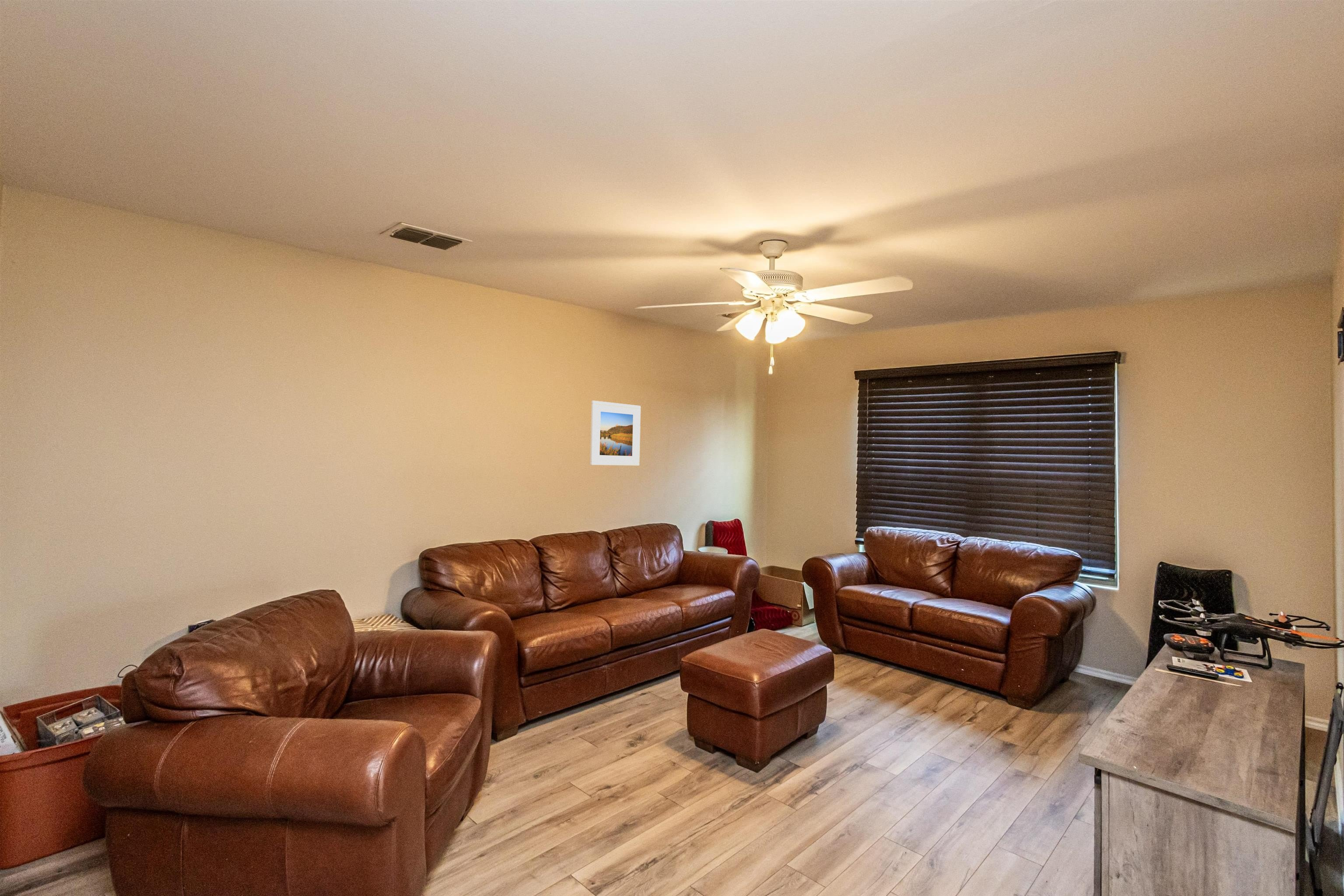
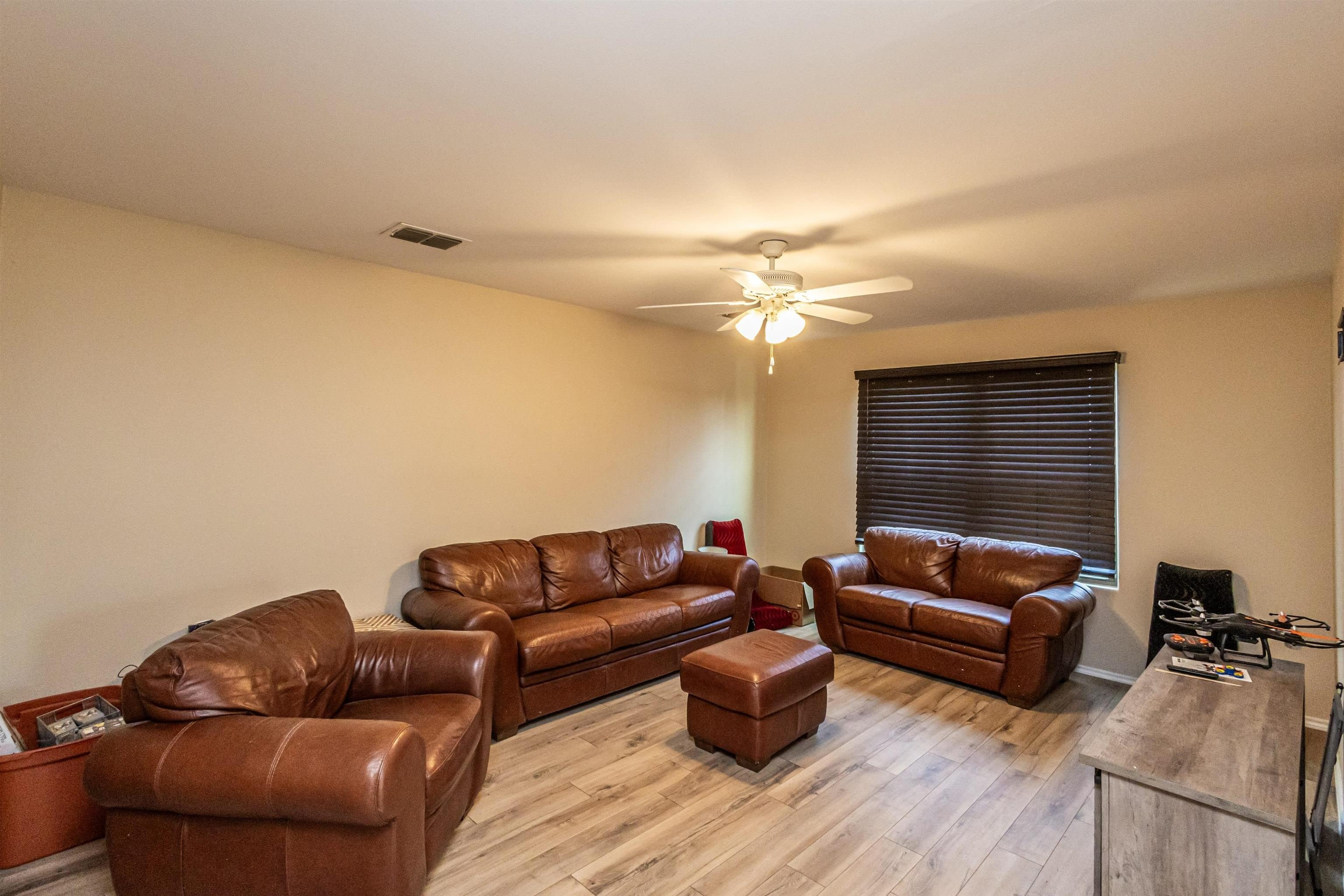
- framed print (616, 434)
